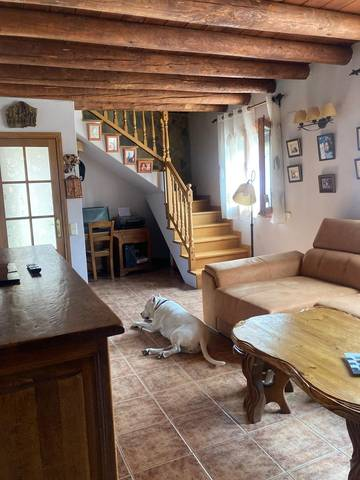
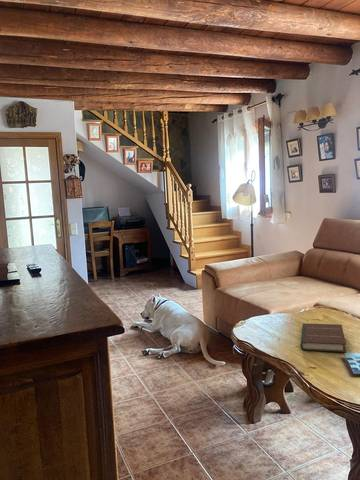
+ book (322, 336)
